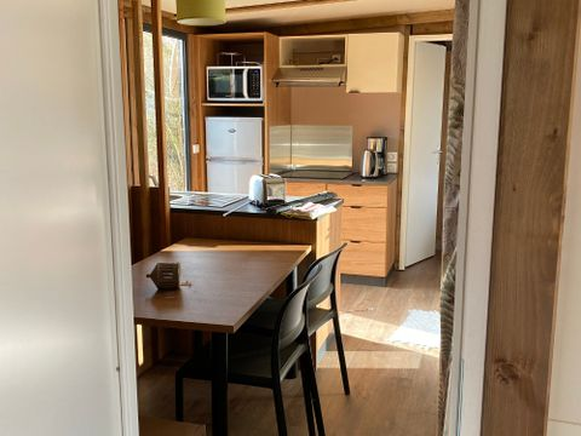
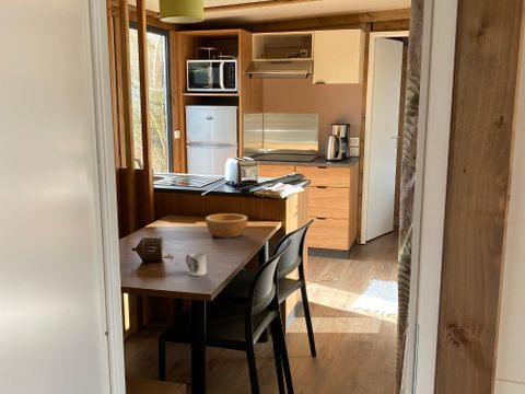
+ cup (195, 263)
+ bowl (226, 225)
